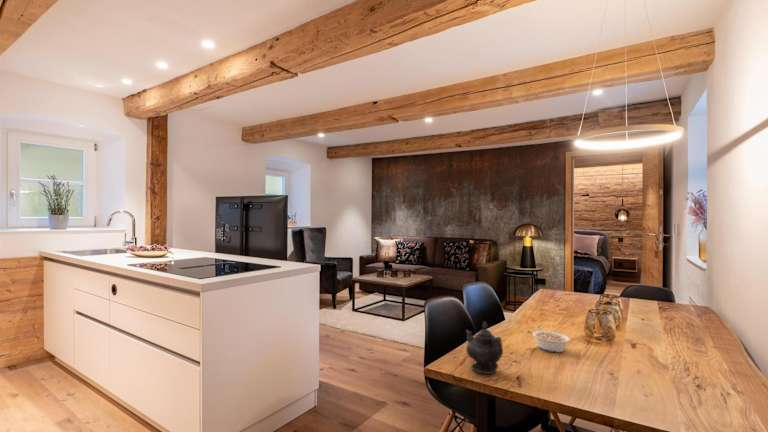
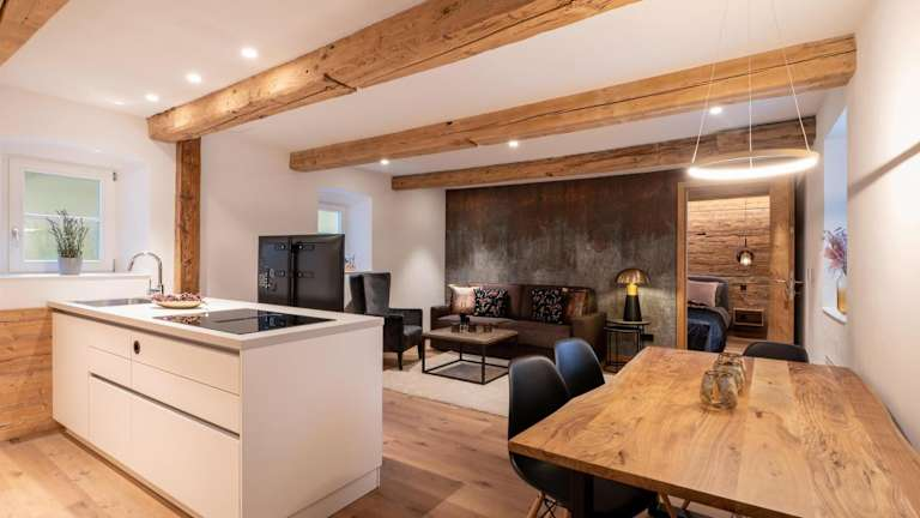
- teapot (482, 345)
- legume (549, 340)
